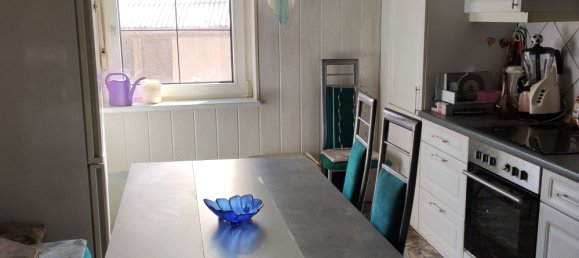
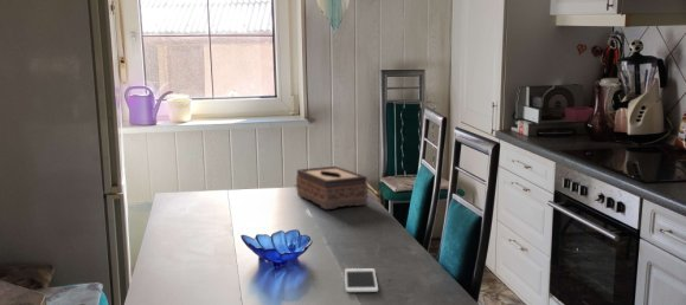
+ cell phone (360, 279)
+ tissue box (331, 186)
